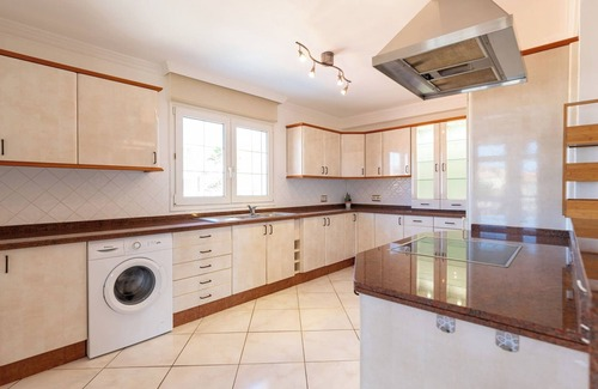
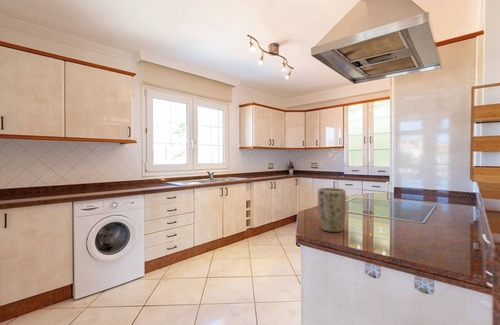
+ plant pot (331, 209)
